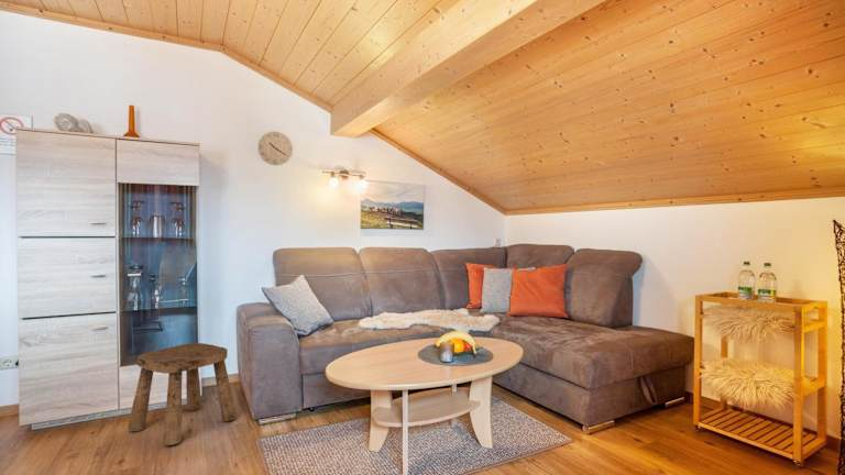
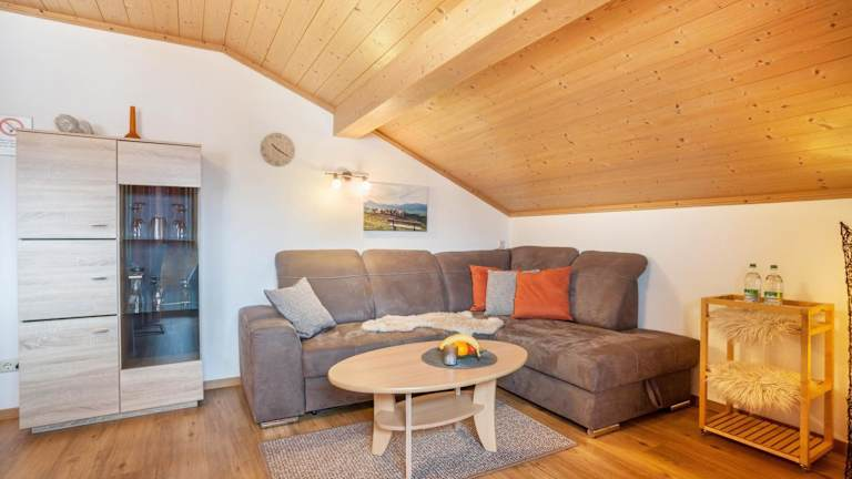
- stool (186, 388)
